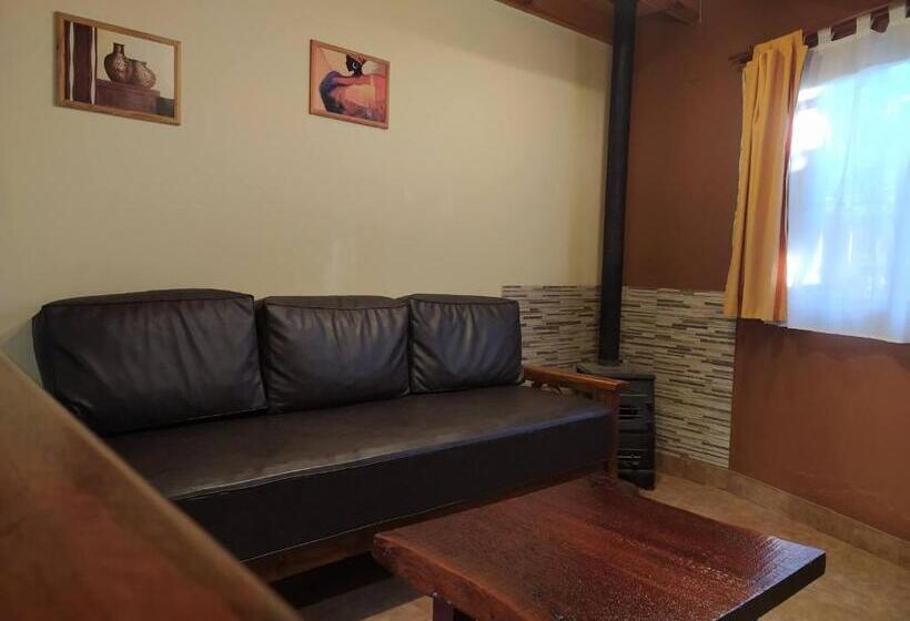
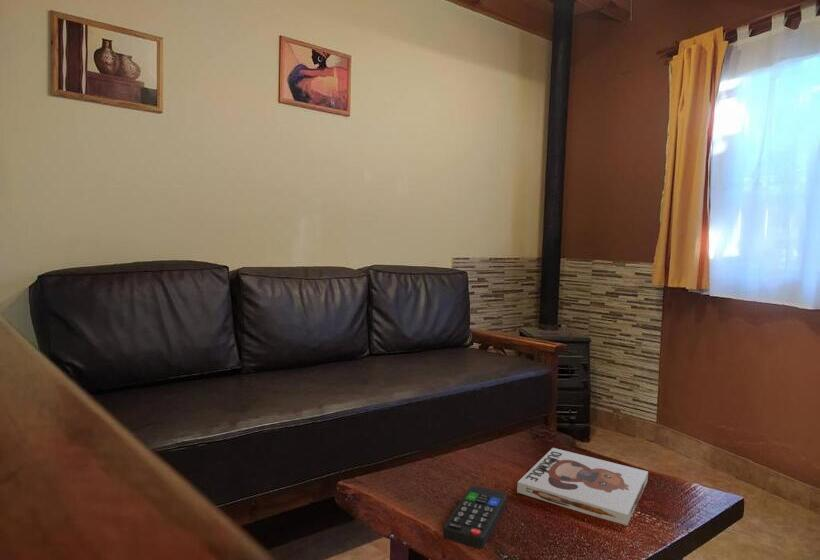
+ remote control (476, 513)
+ board game (584, 481)
